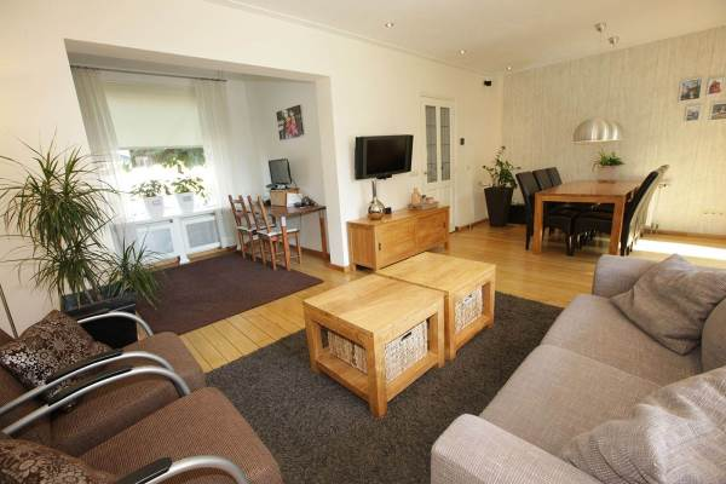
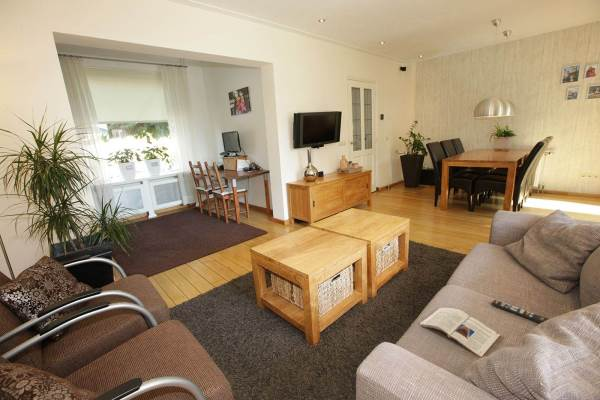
+ remote control (521, 312)
+ magazine (458, 326)
